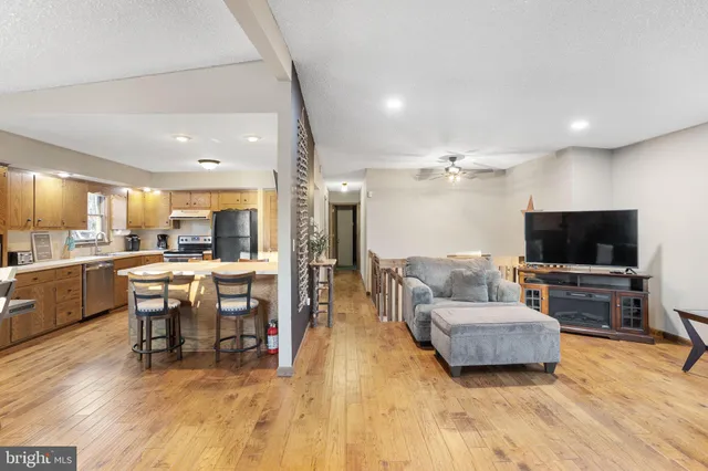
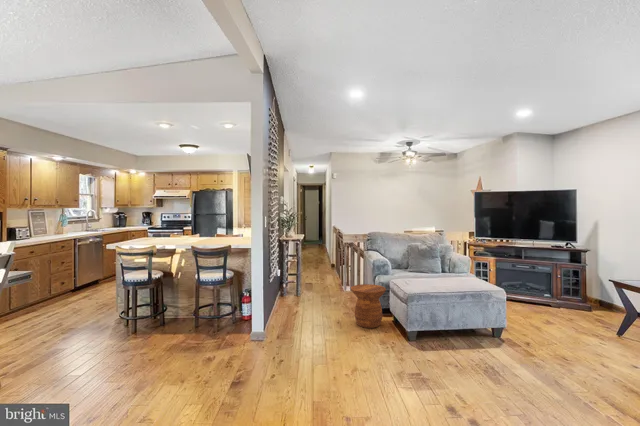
+ side table (368, 306)
